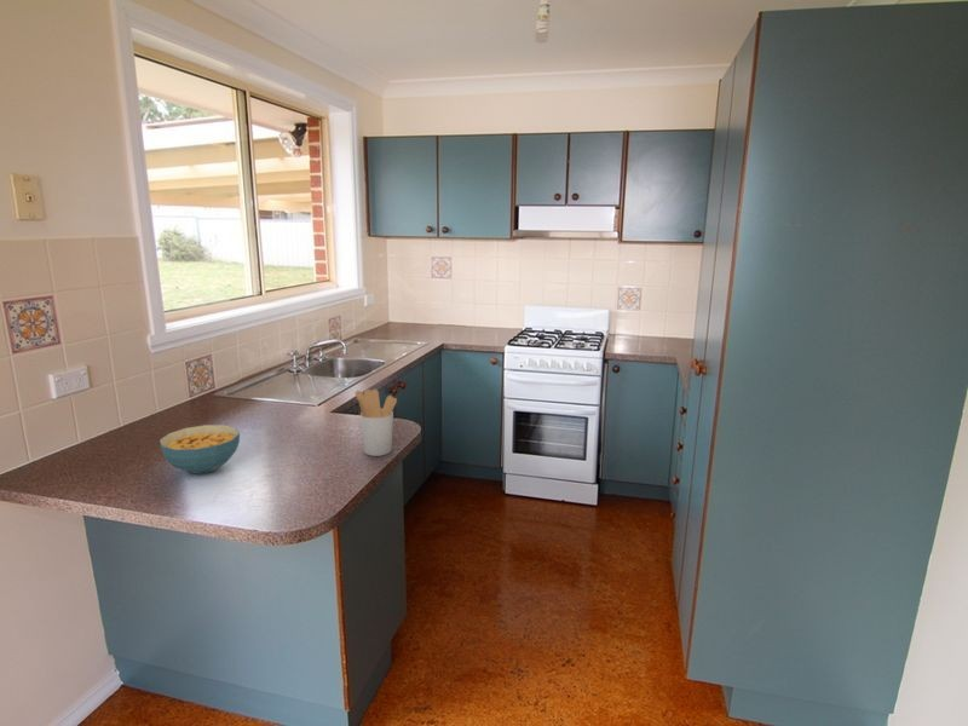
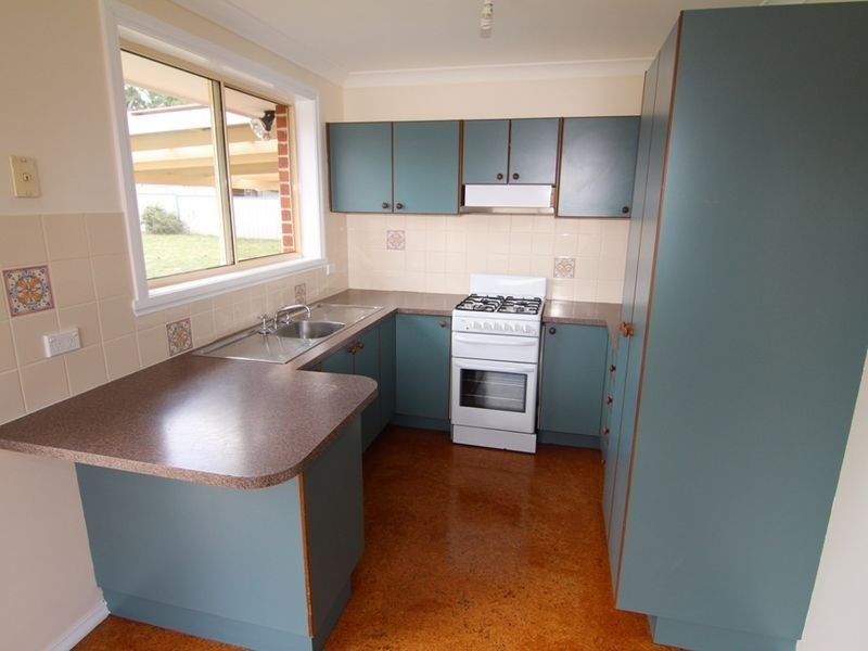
- cereal bowl (202, 453)
- utensil holder (373, 420)
